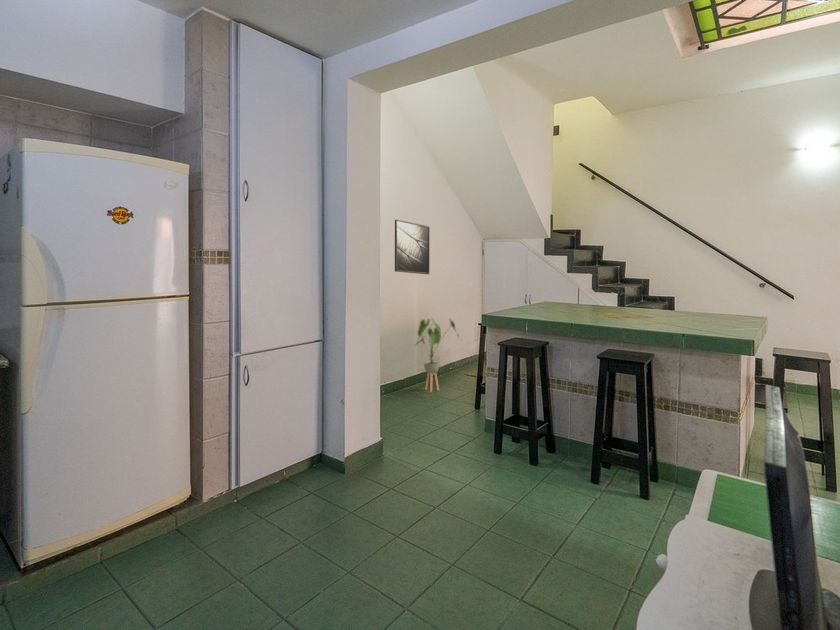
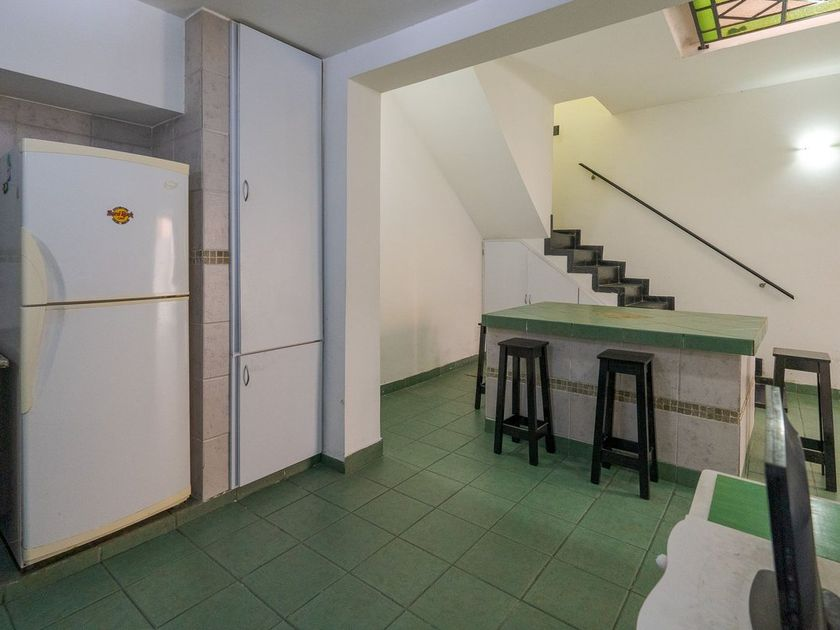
- house plant (432, 353)
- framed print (412, 248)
